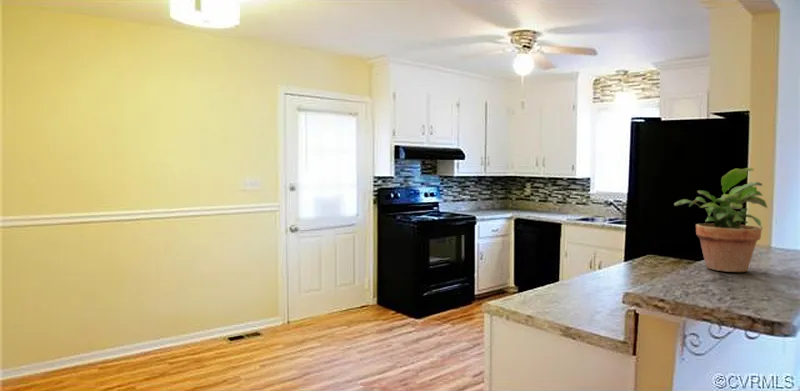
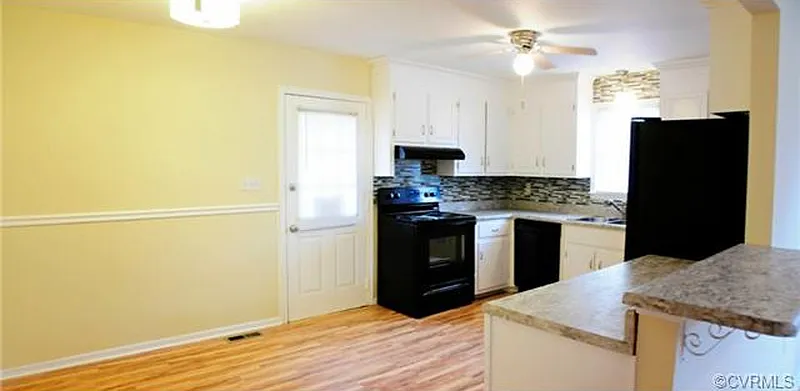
- potted plant (721, 217)
